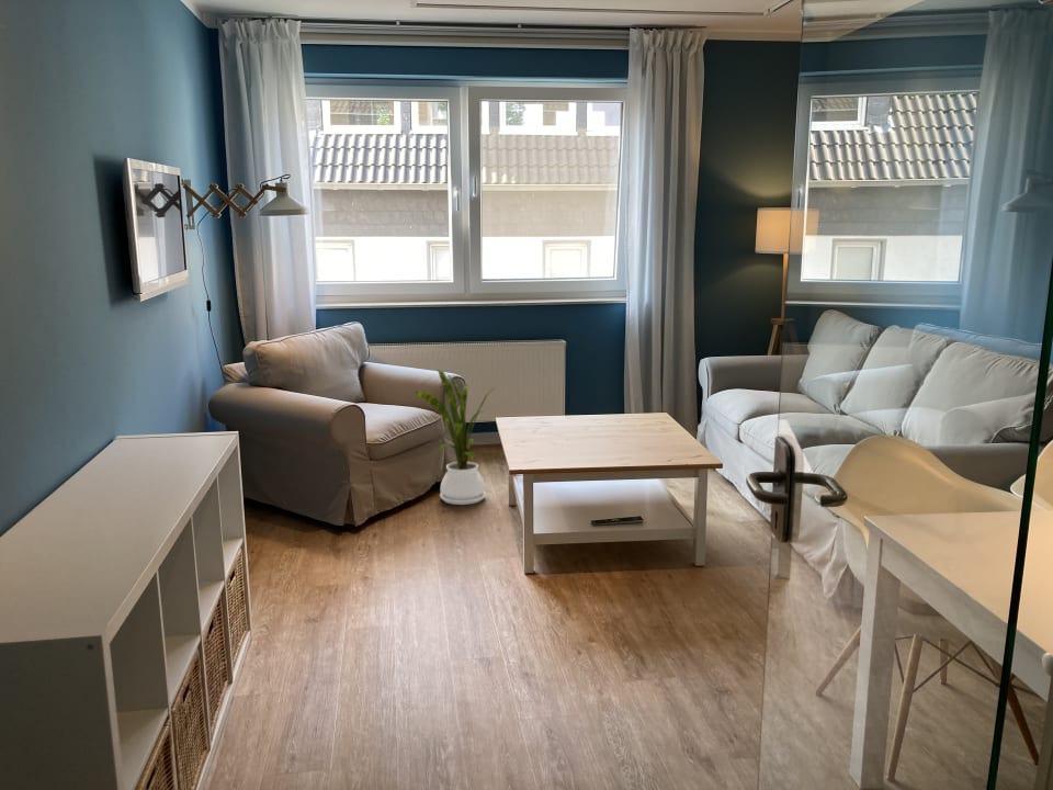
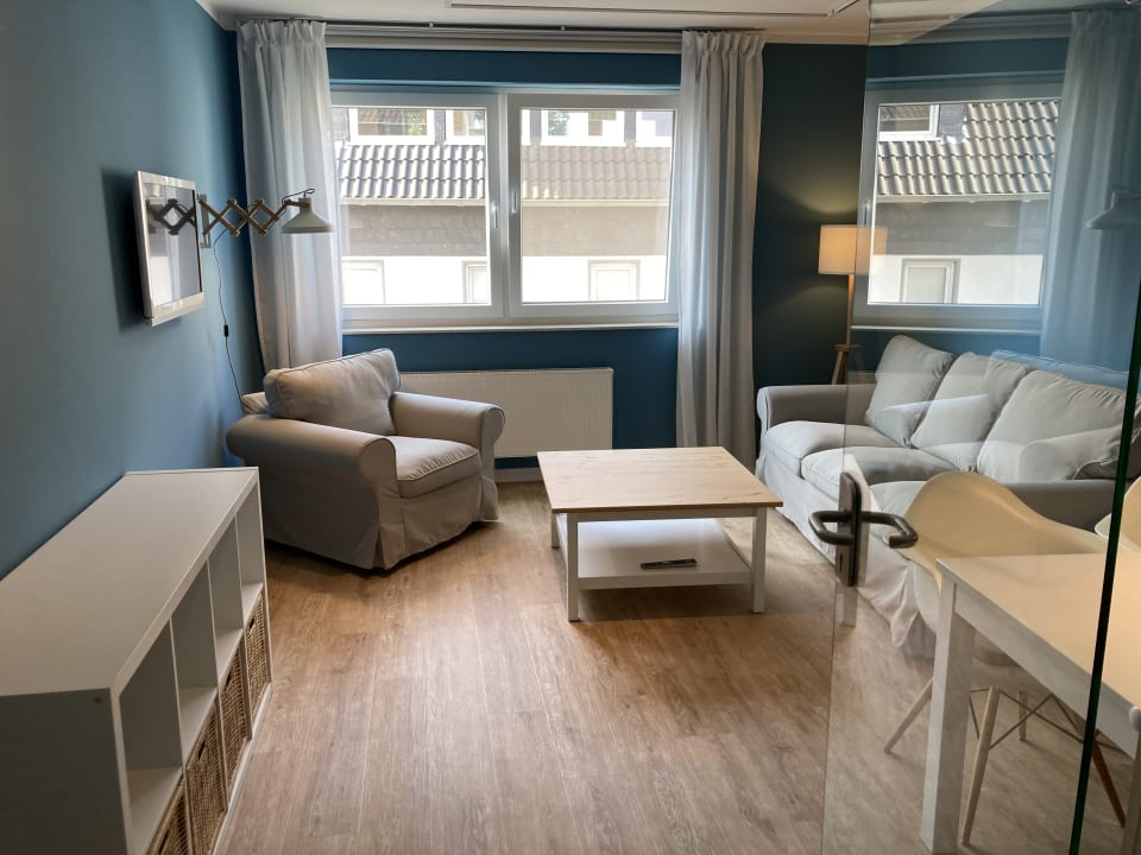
- house plant (457, 432)
